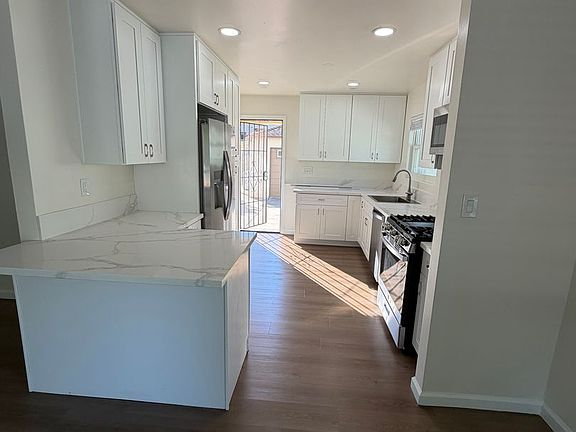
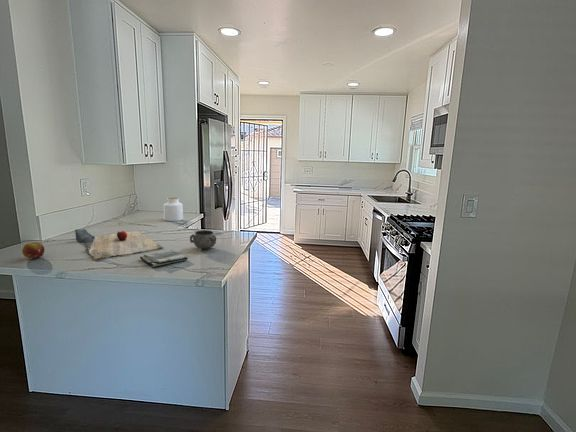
+ decorative bowl (206, 240)
+ cutting board (118, 238)
+ fruit (33, 250)
+ dish towel (163, 256)
+ jar (174, 208)
